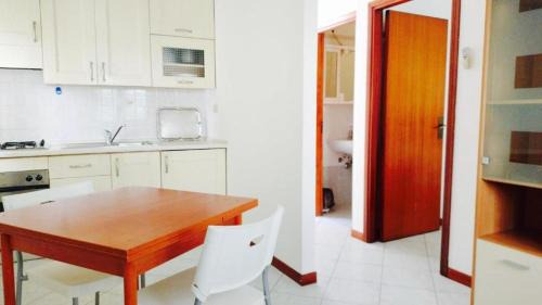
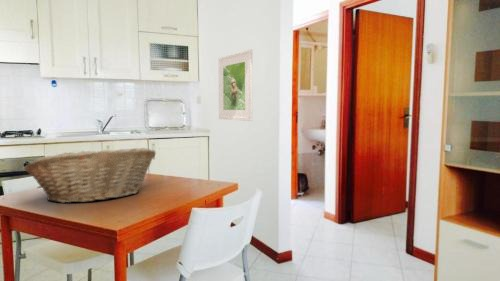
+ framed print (234, 87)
+ fruit basket (95, 170)
